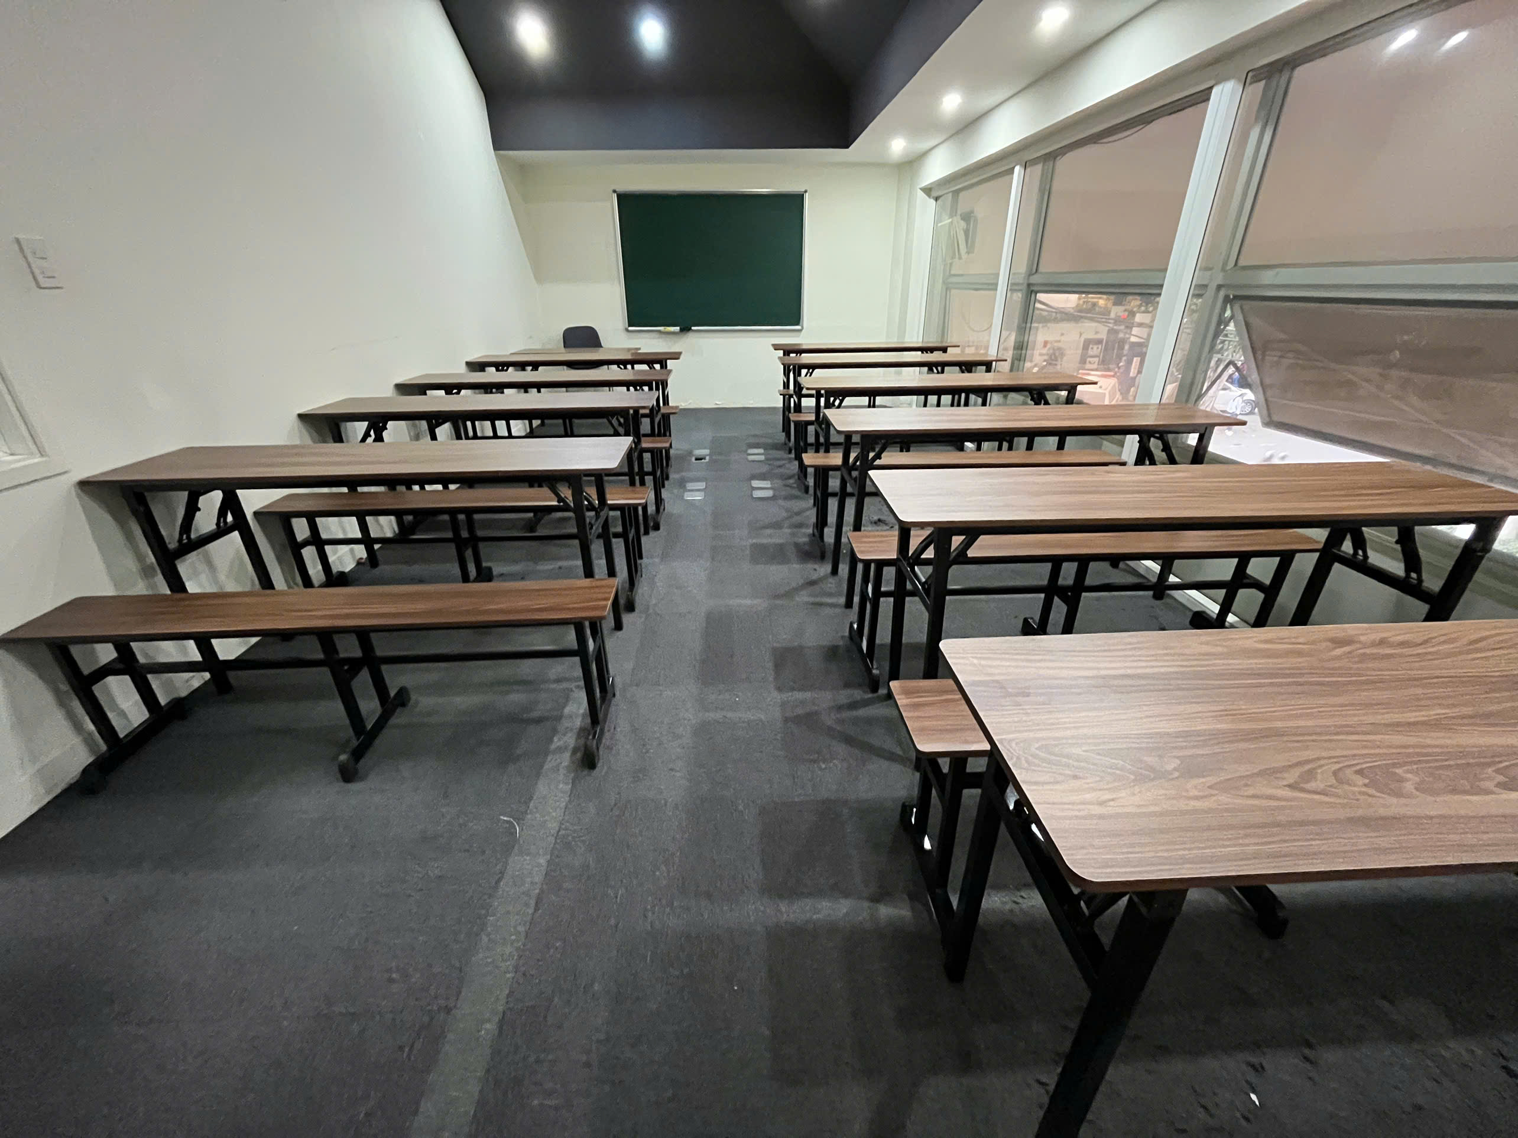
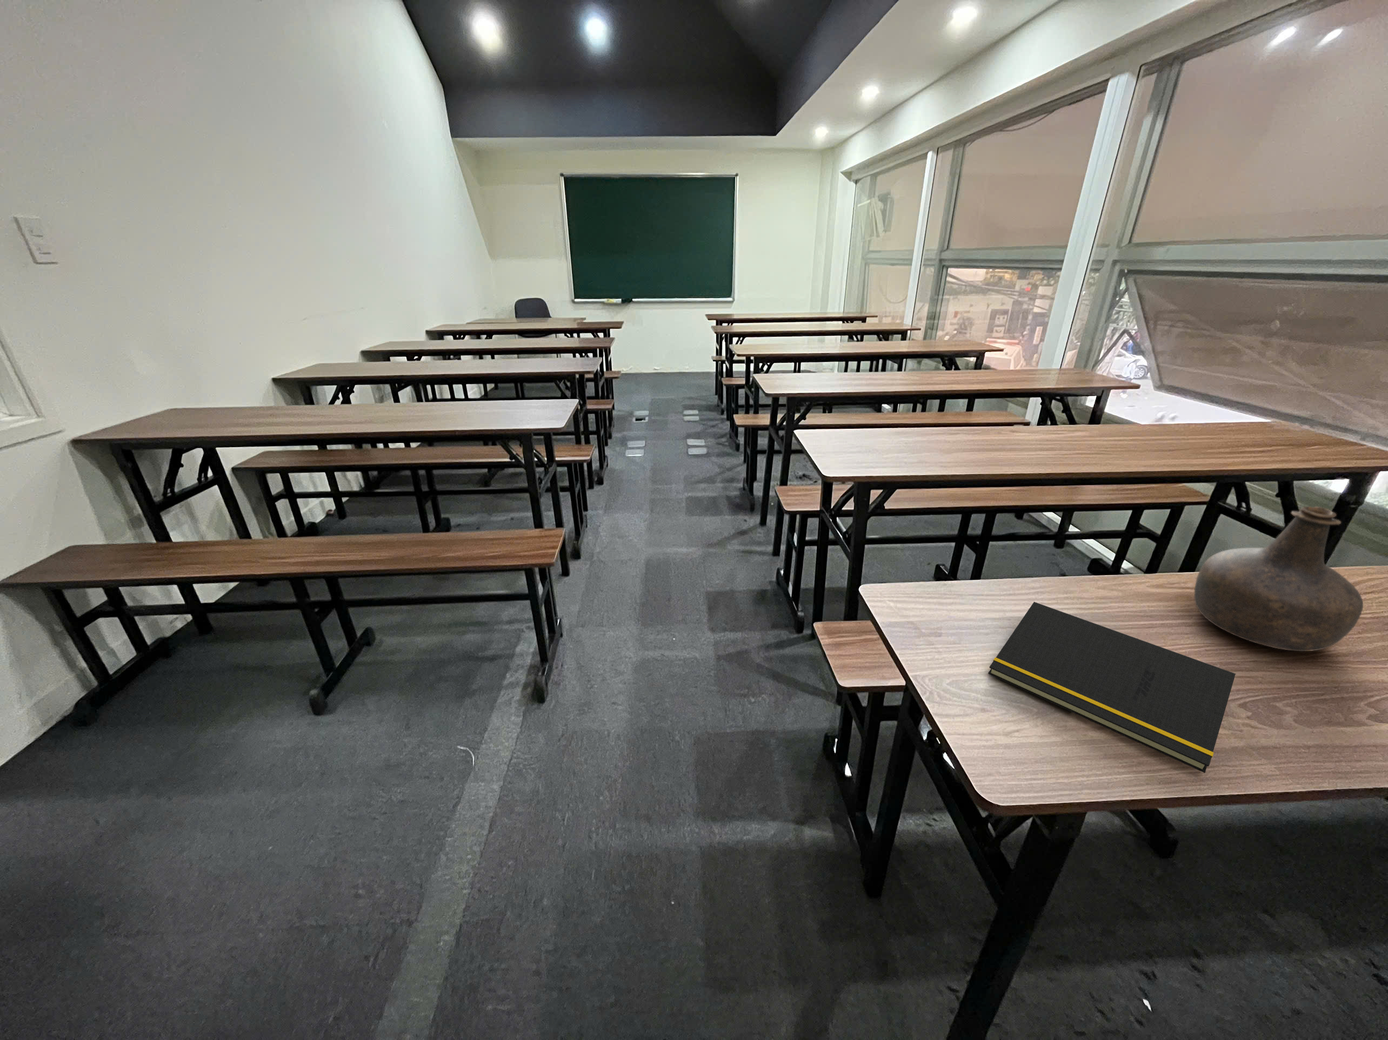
+ notepad (1106, 673)
+ bottle (1284, 570)
